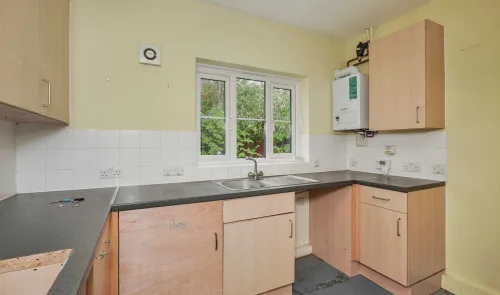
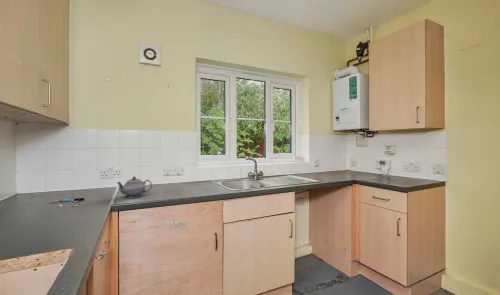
+ teapot (134, 186)
